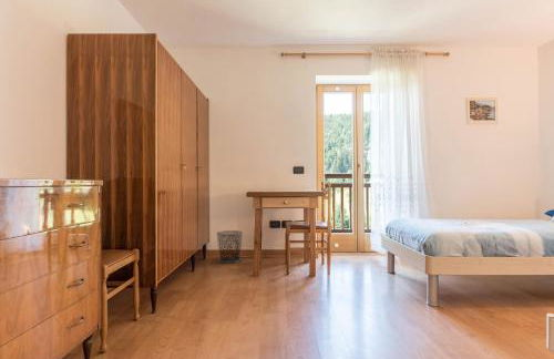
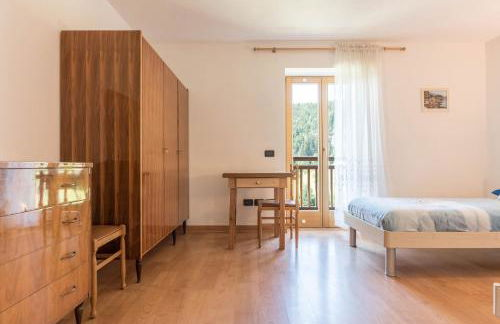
- waste bin (229, 246)
